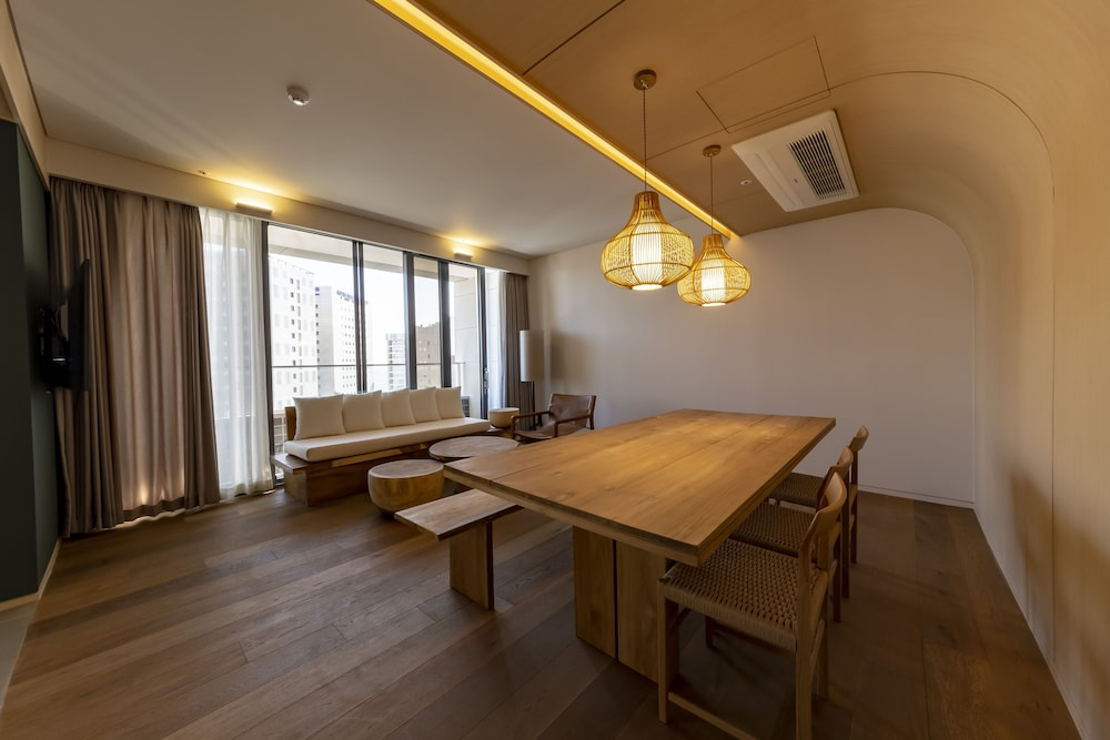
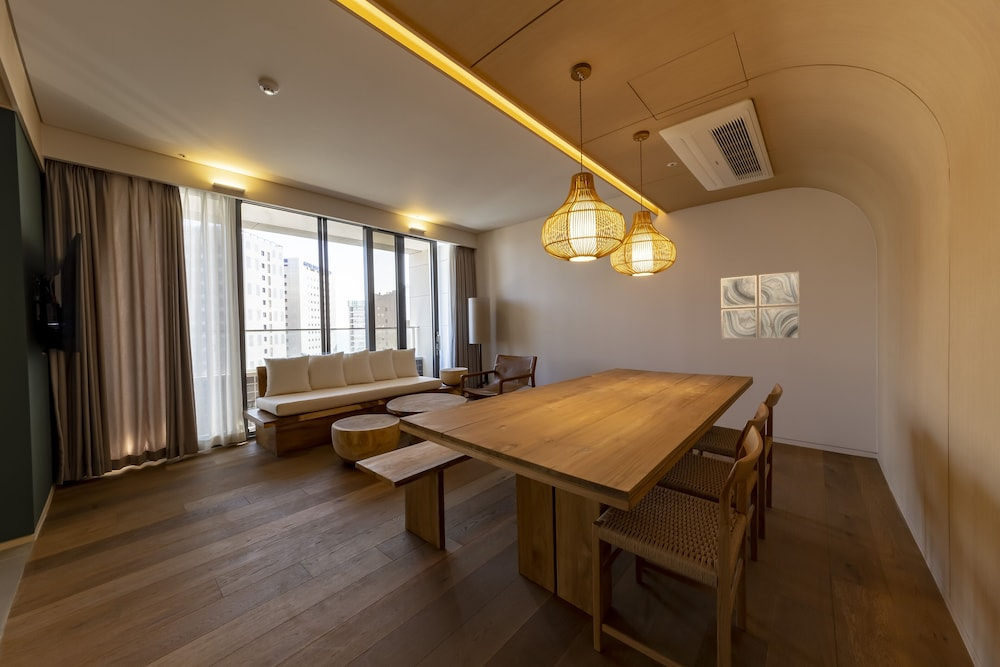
+ wall art (759, 308)
